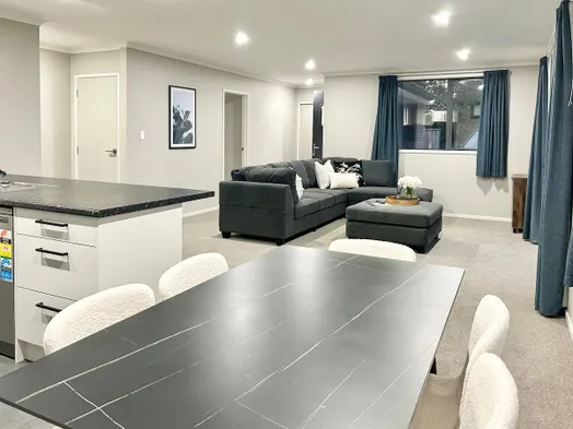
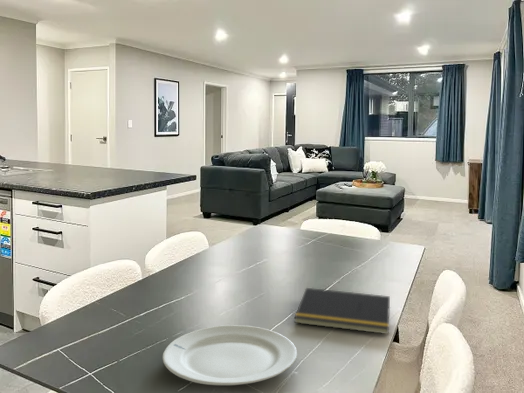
+ notepad (343, 308)
+ chinaware (230, 356)
